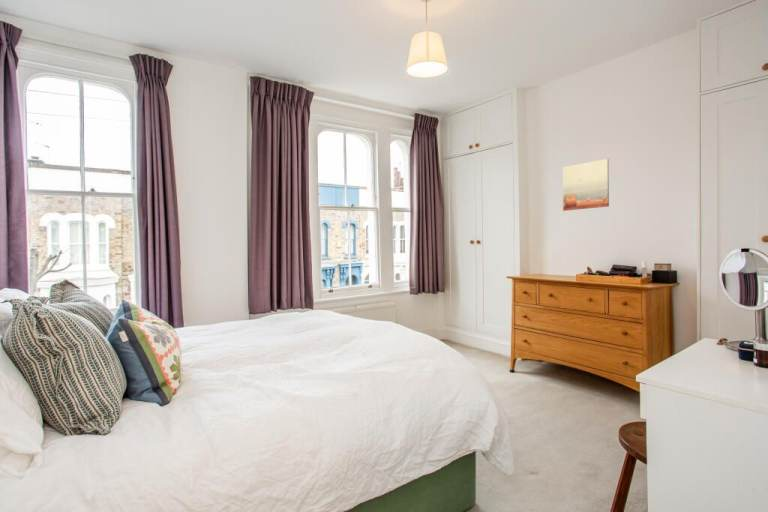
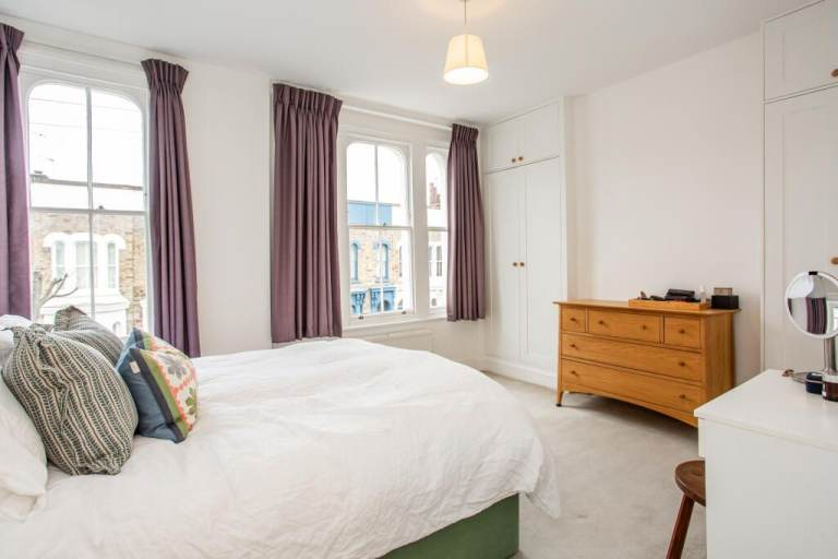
- wall art (584, 186)
